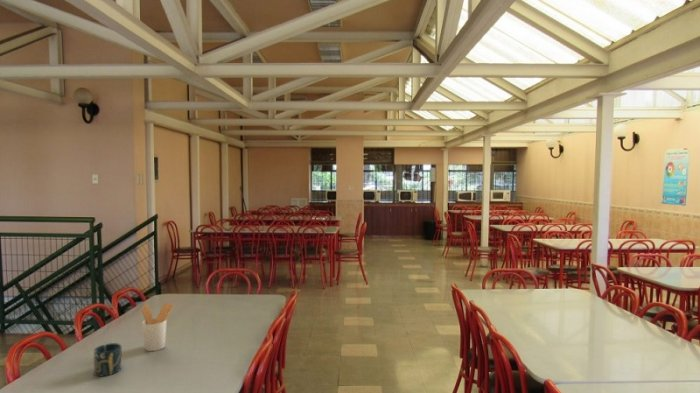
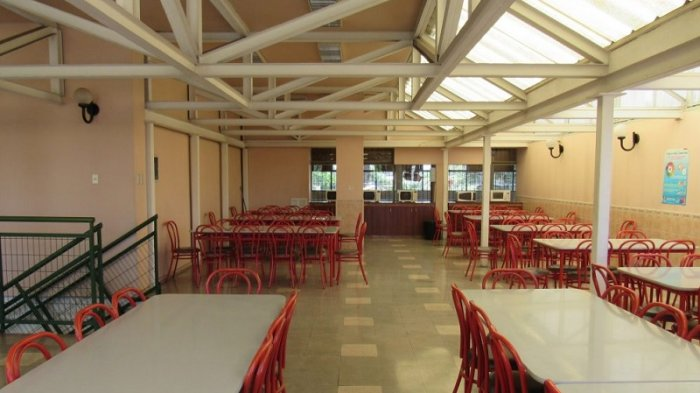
- utensil holder (159, 325)
- cup (110, 357)
